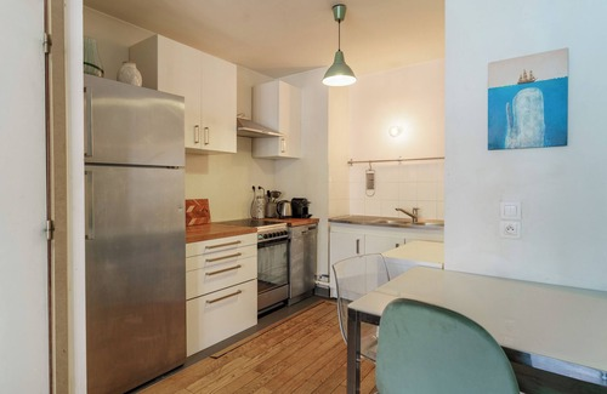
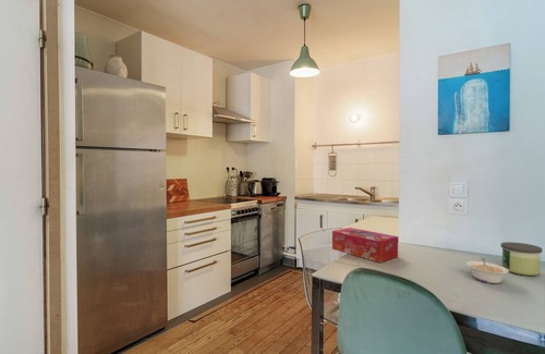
+ legume (485, 270)
+ tissue box (363, 243)
+ candle (520, 258)
